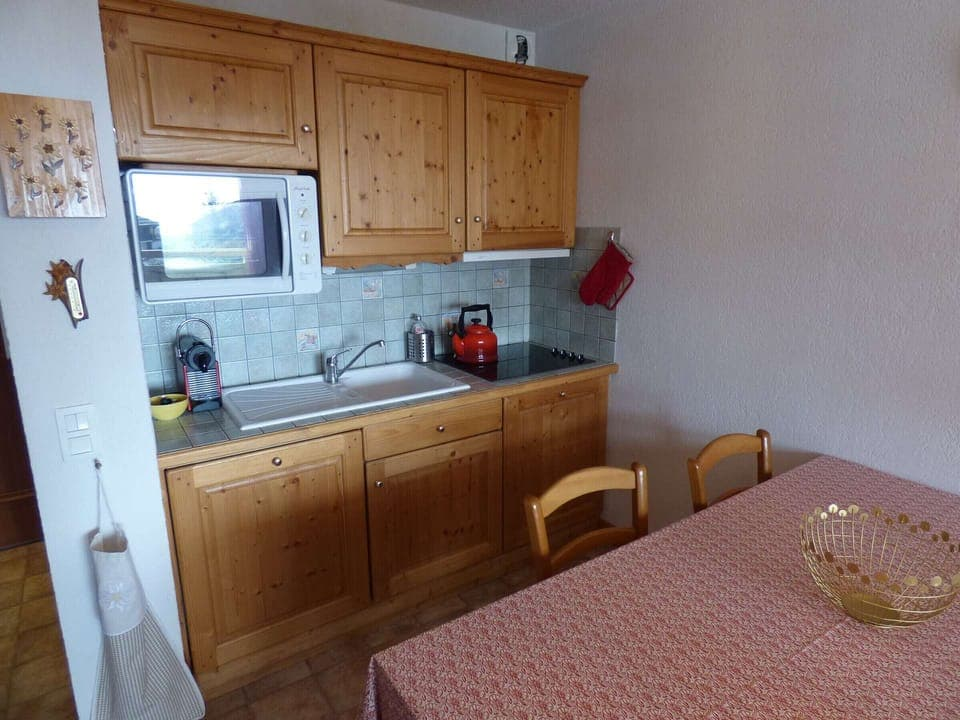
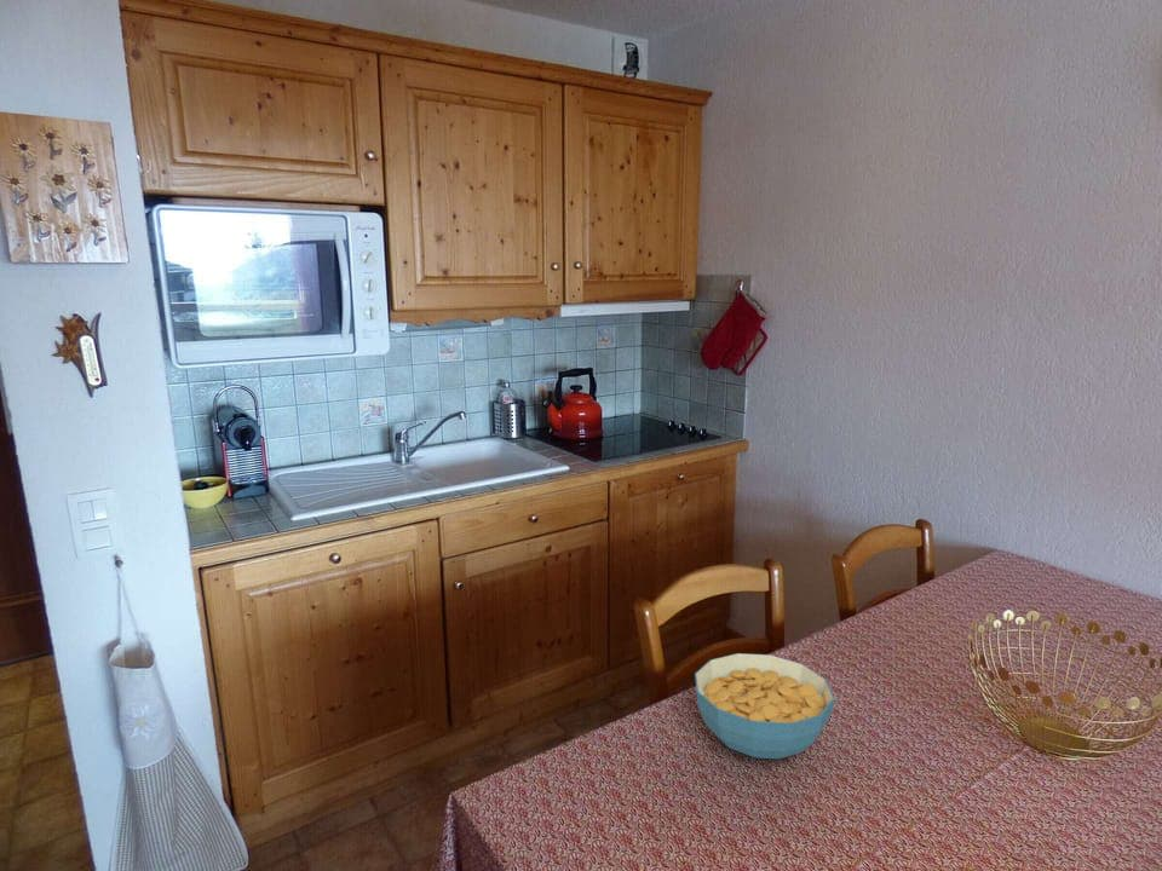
+ cereal bowl (760, 715)
